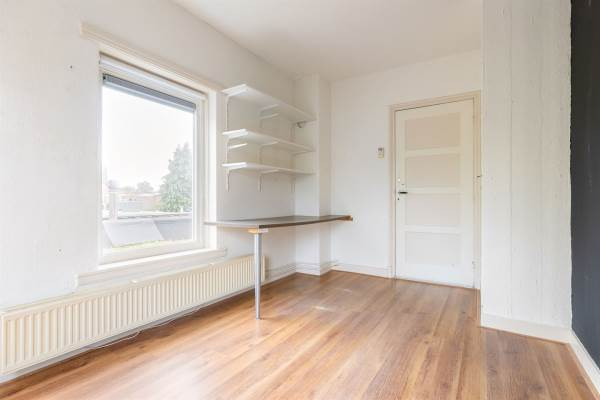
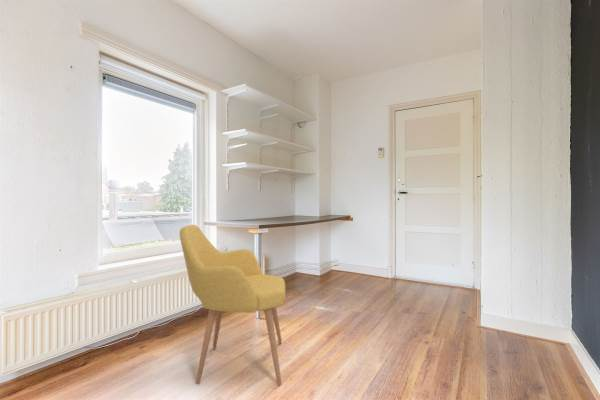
+ chair (235, 293)
